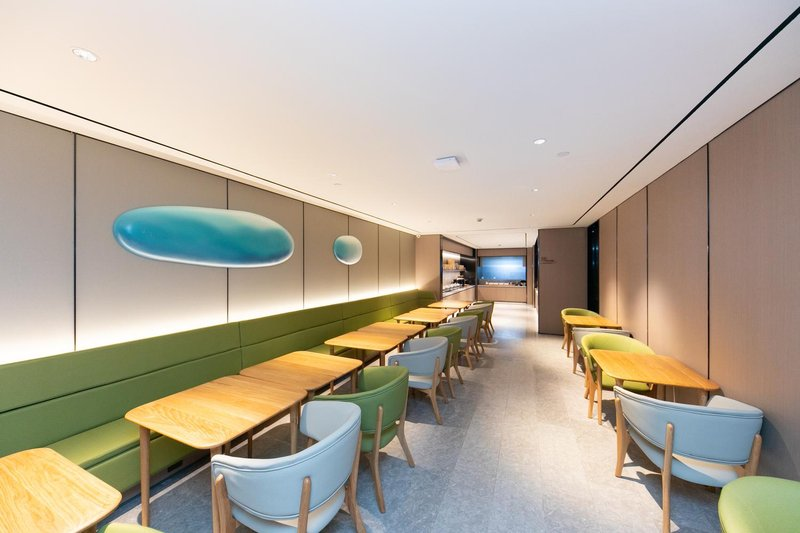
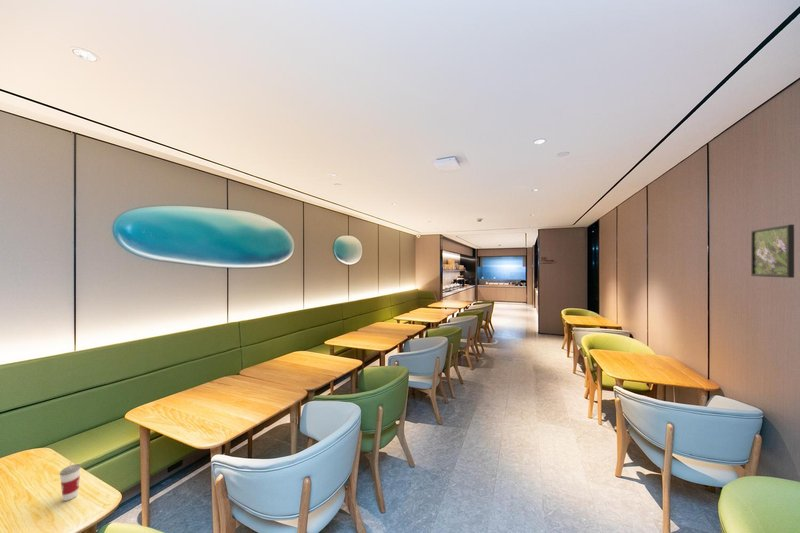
+ cup (70, 477)
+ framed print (770, 252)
